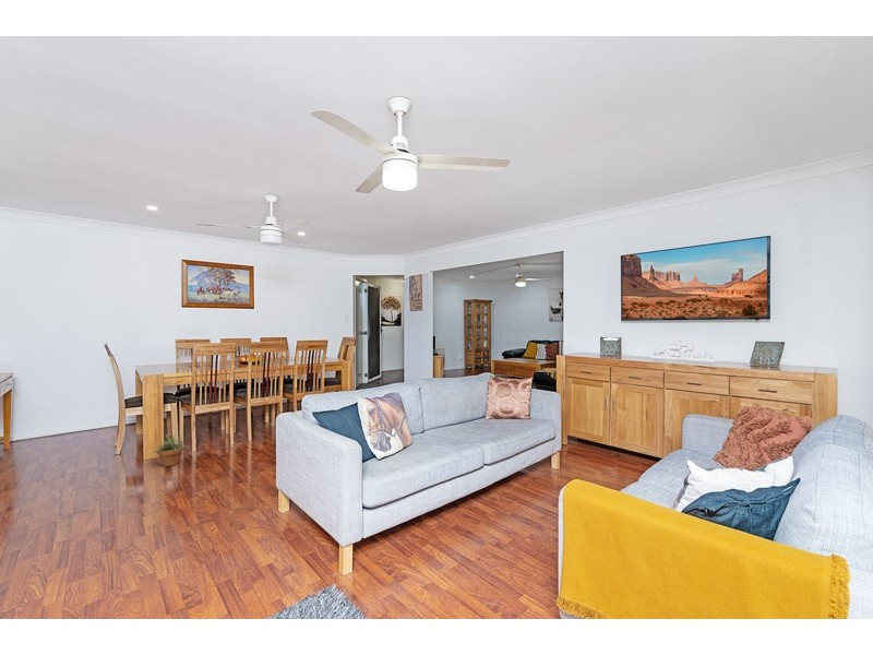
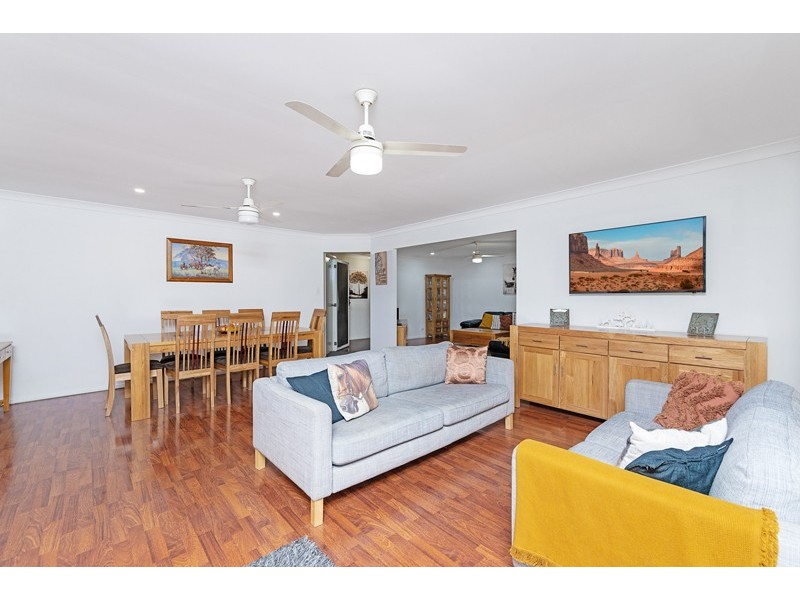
- potted plant (171, 449)
